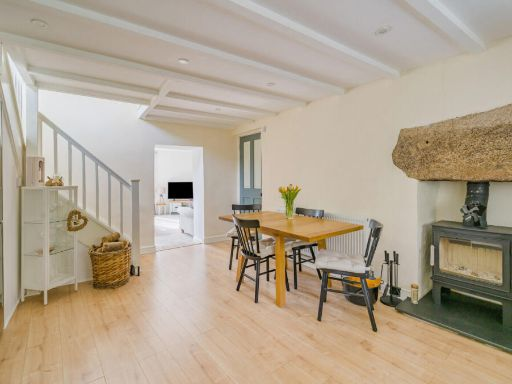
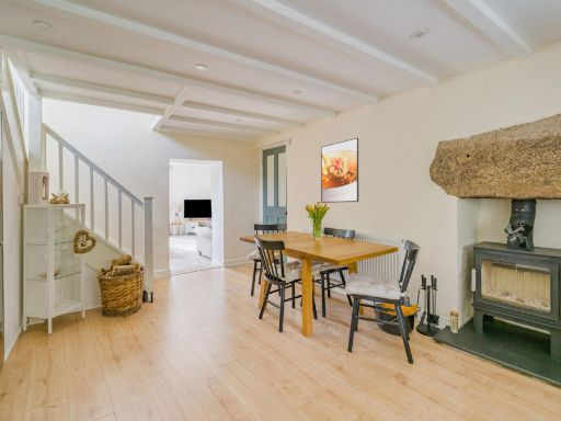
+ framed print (339, 172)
